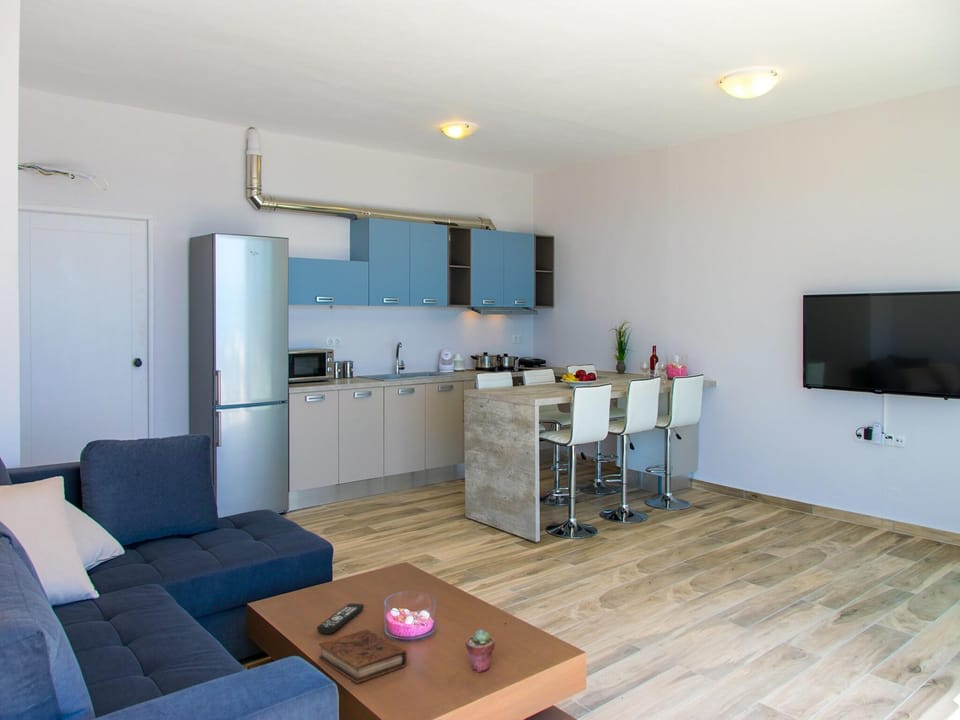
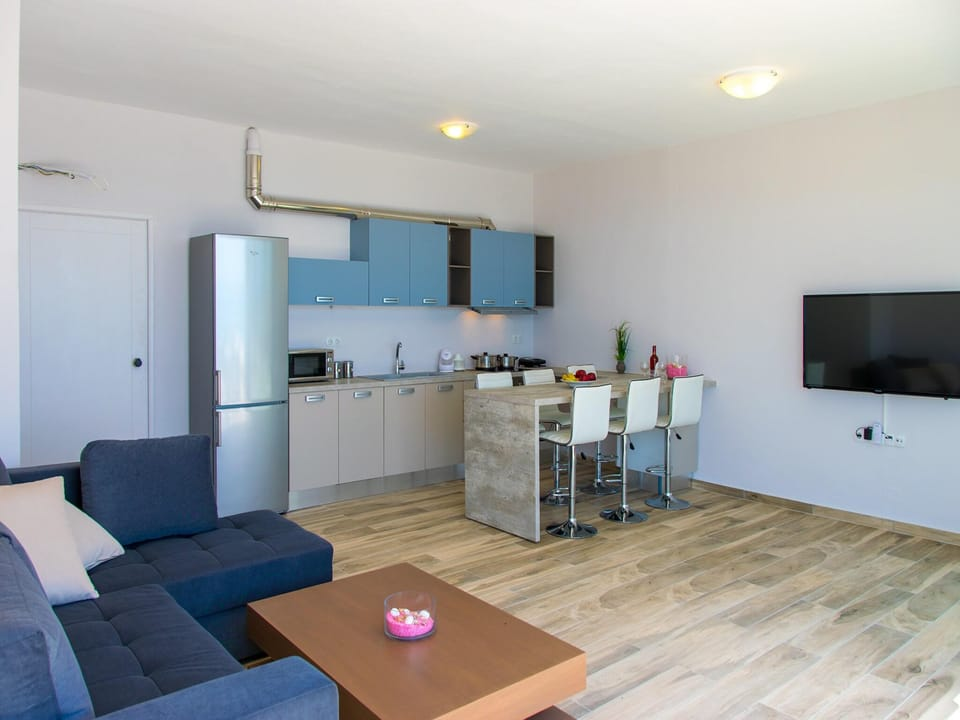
- book (362, 654)
- remote control (341, 617)
- potted succulent (480, 648)
